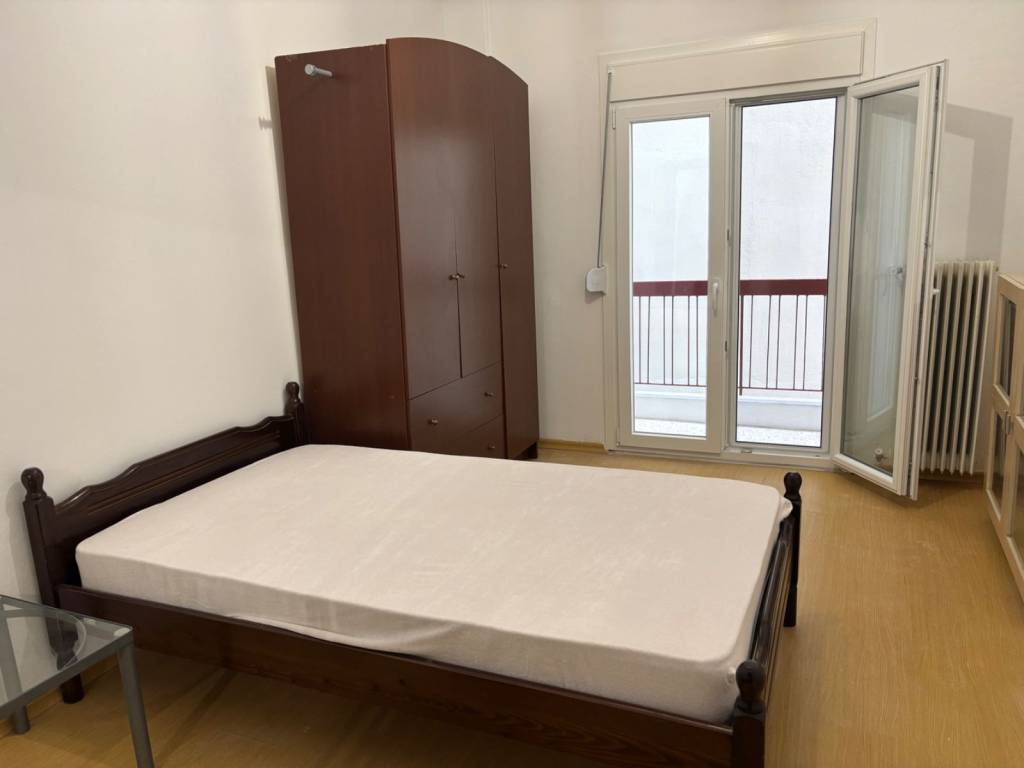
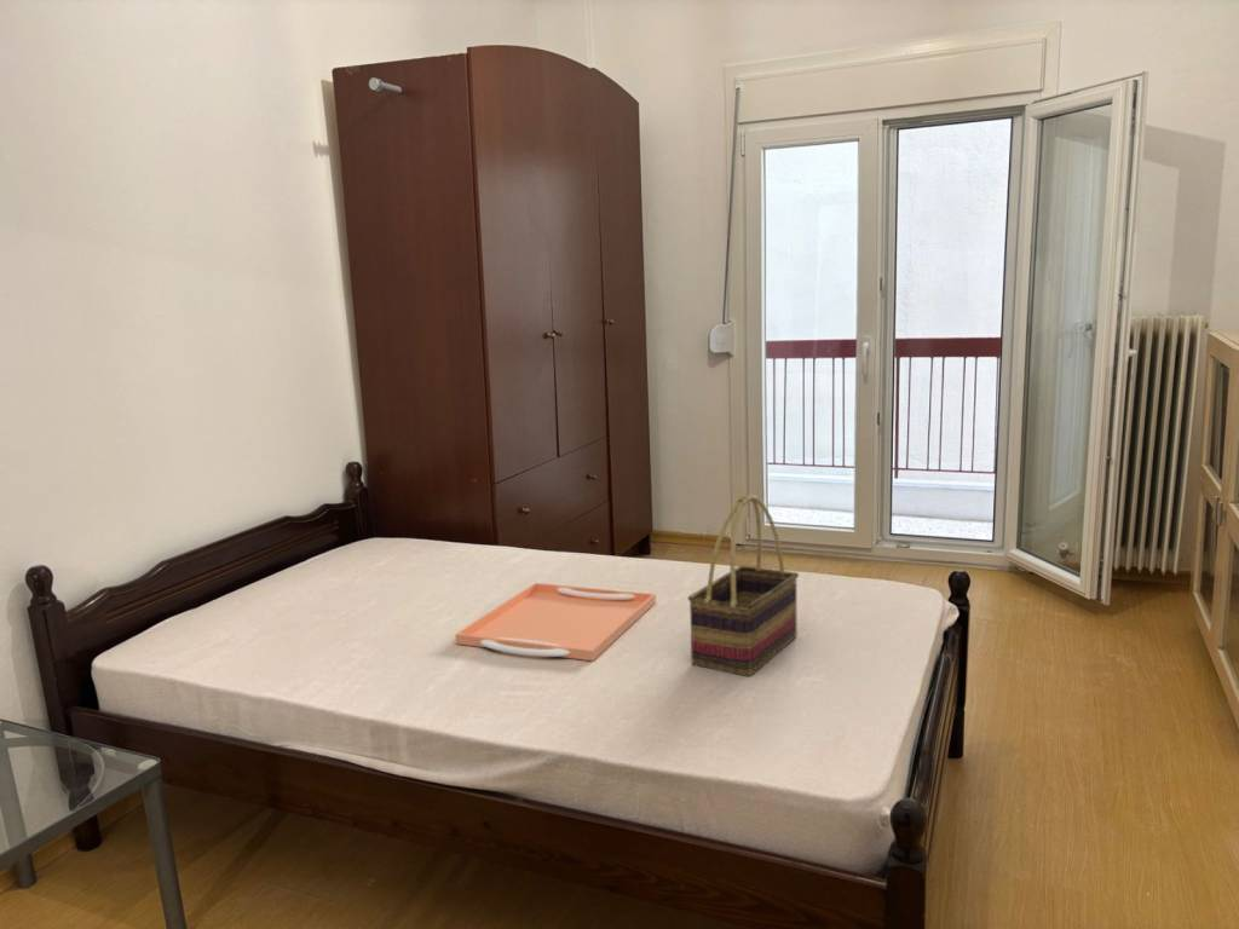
+ serving tray (560, 617)
+ woven basket (744, 573)
